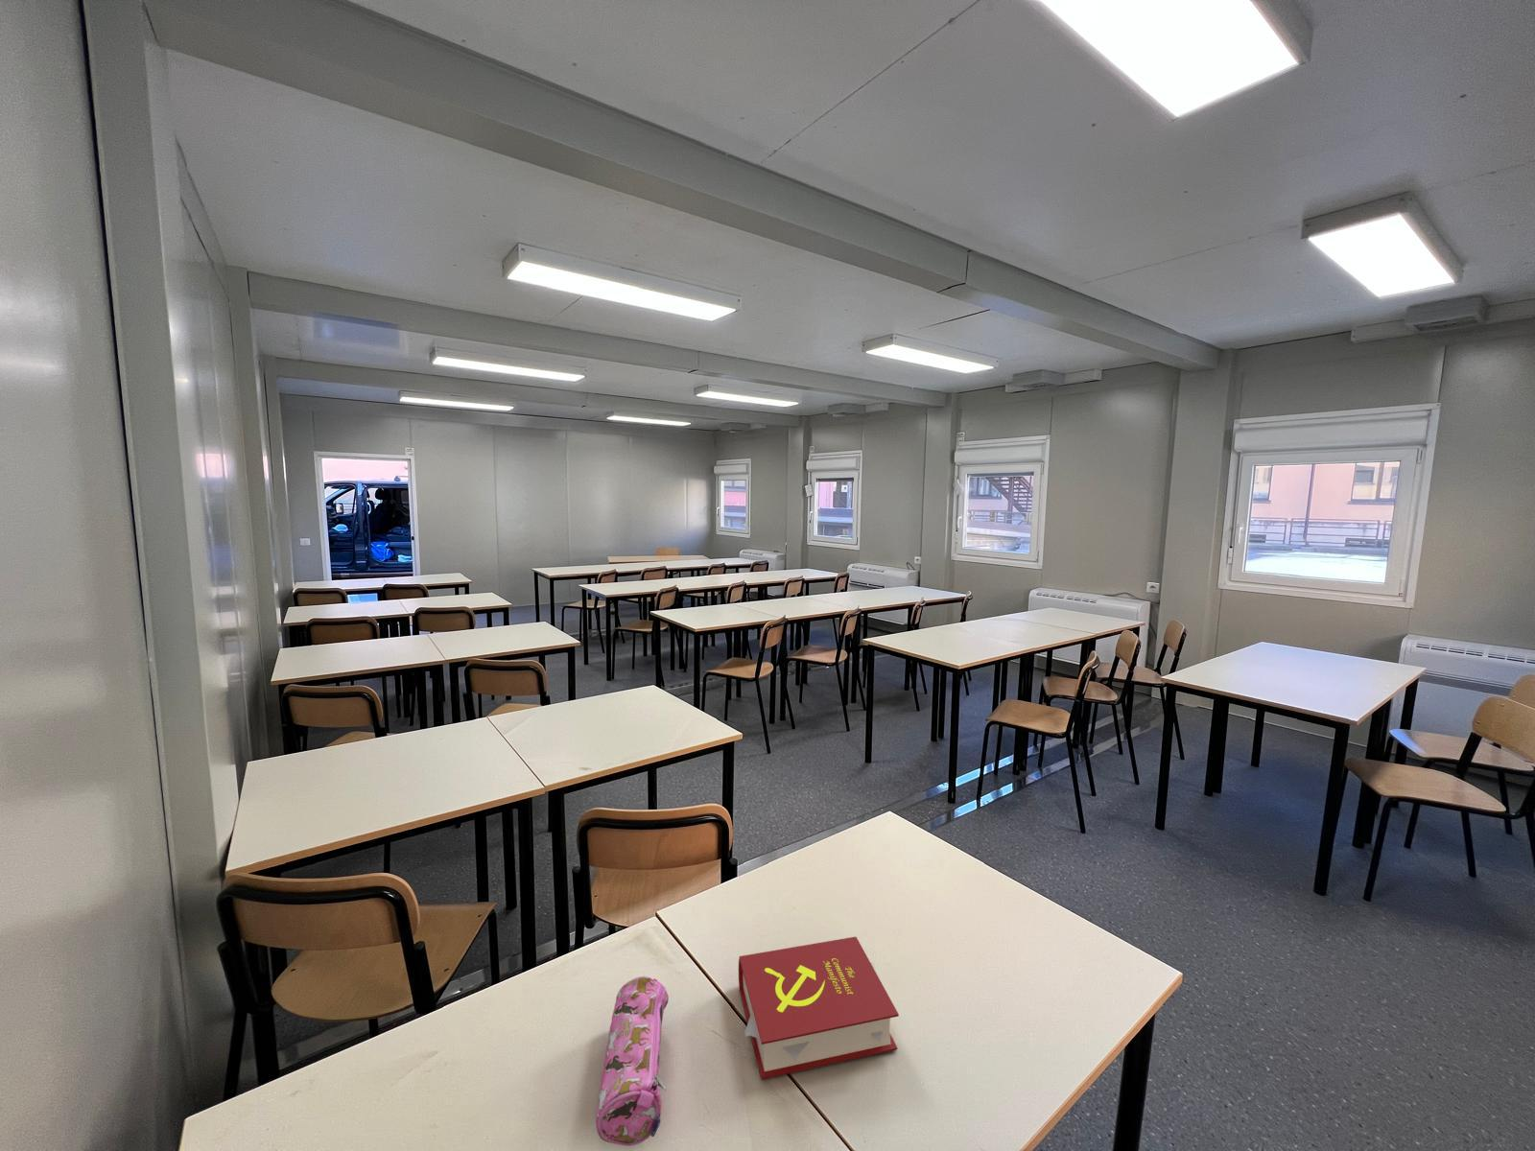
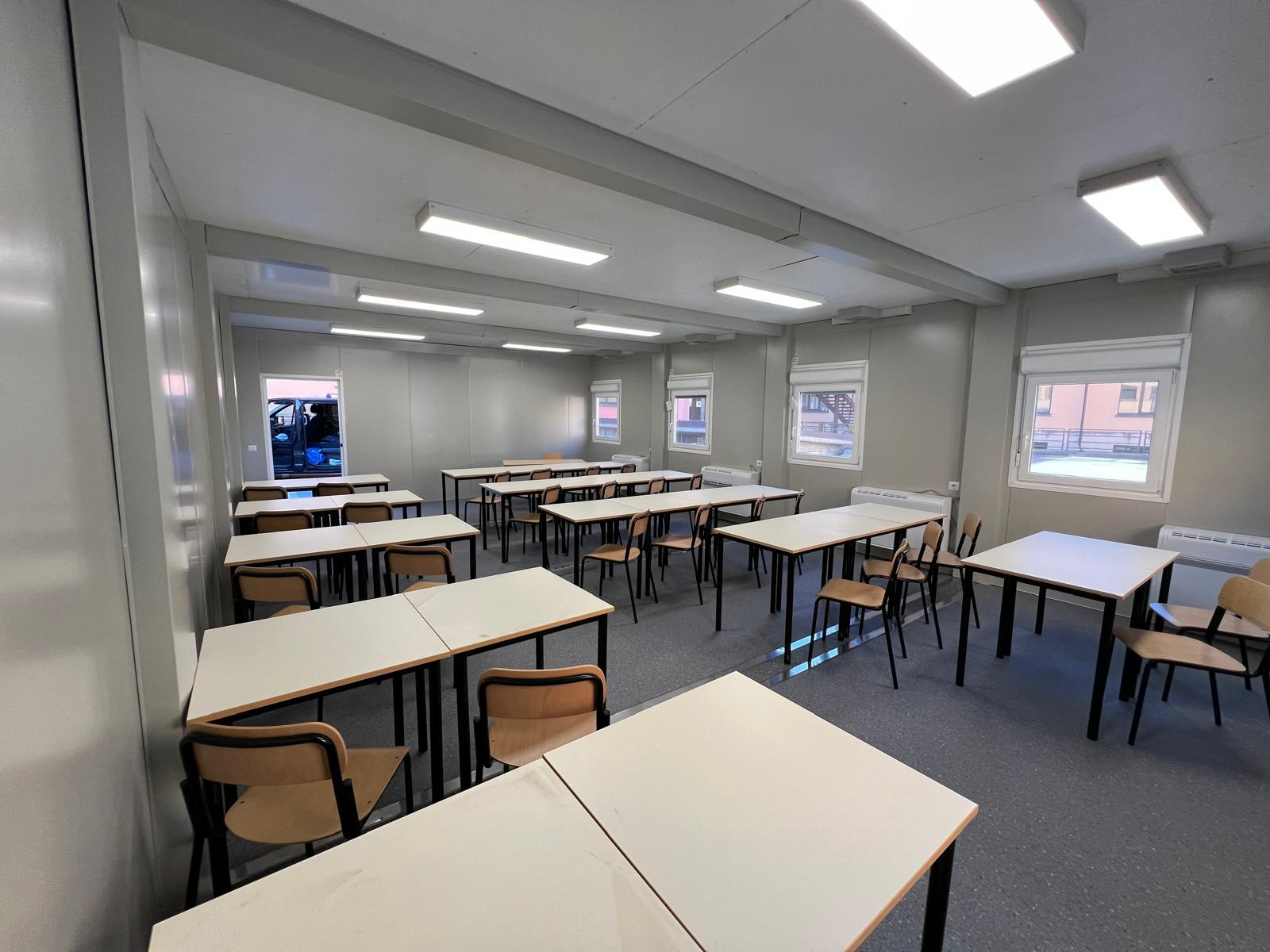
- pencil case (636, 1051)
- book (812, 999)
